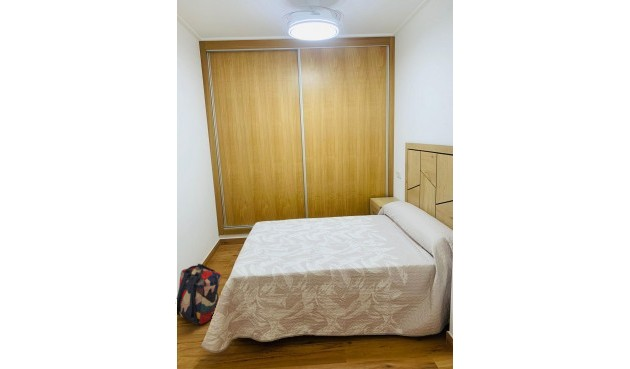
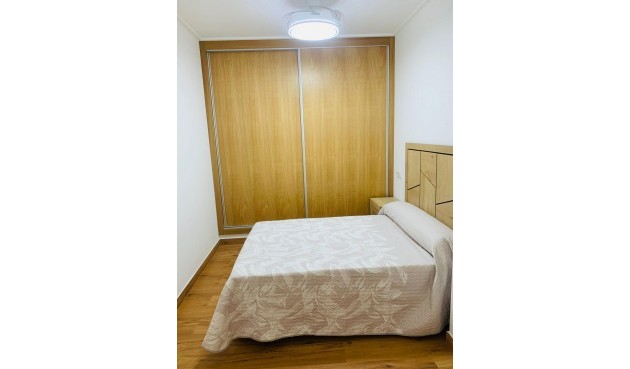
- backpack (196, 291)
